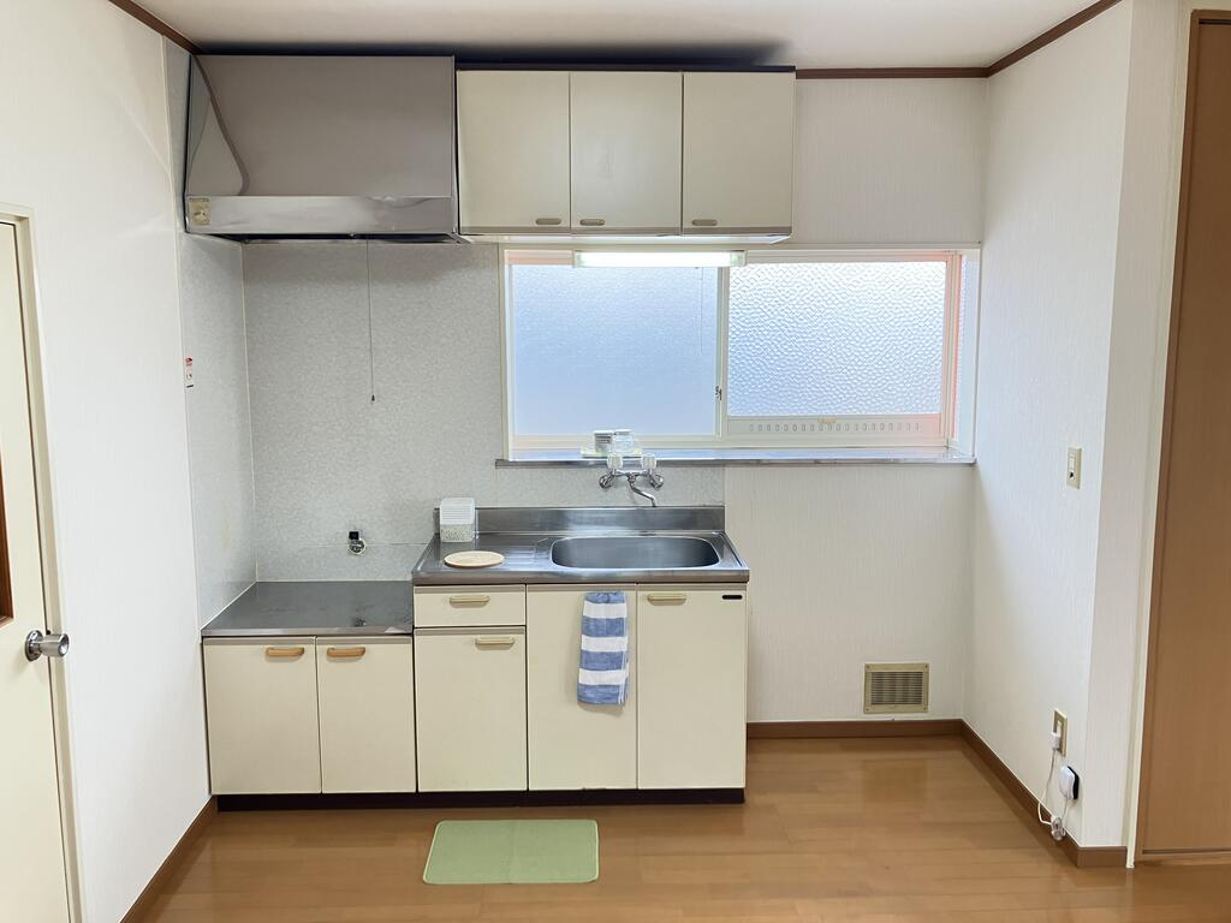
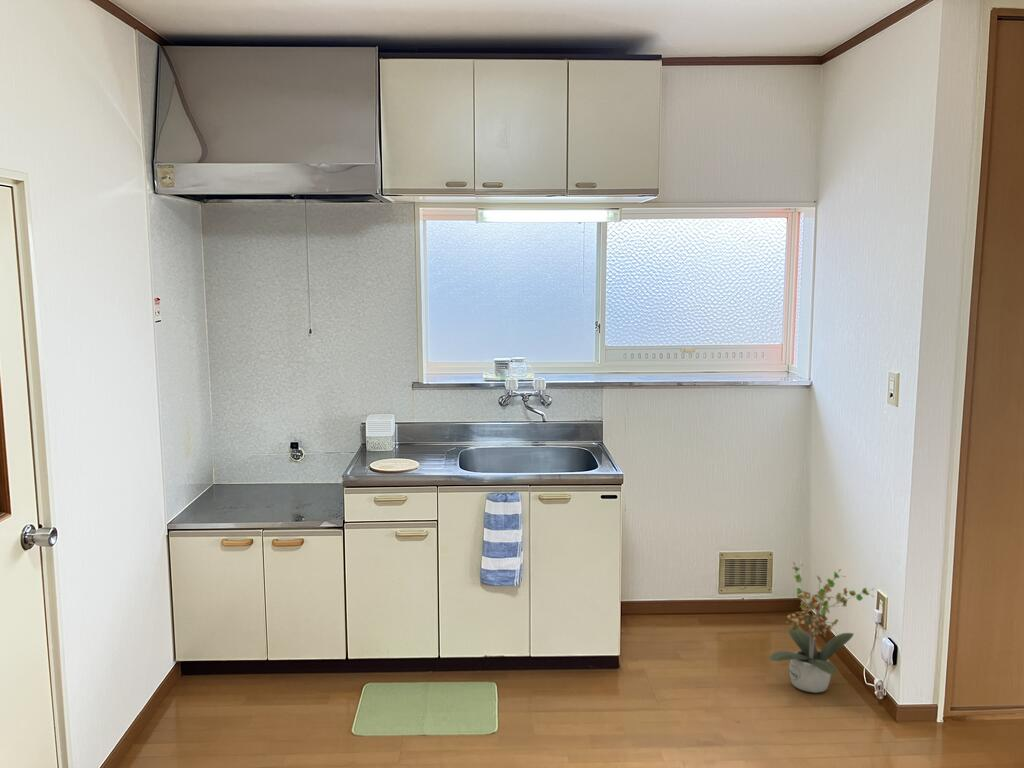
+ potted plant (814, 628)
